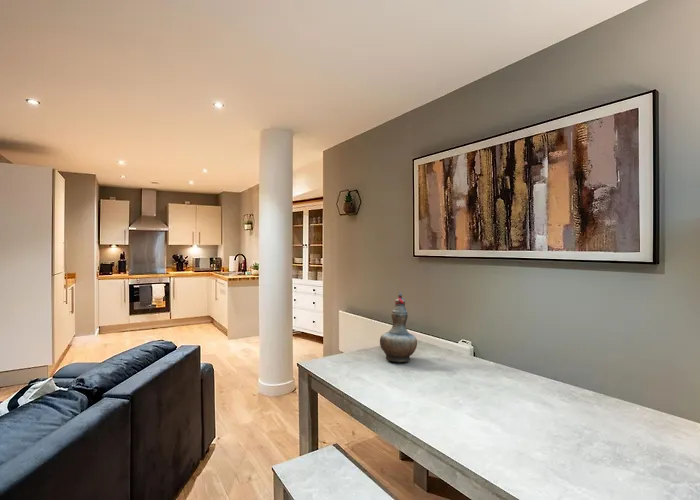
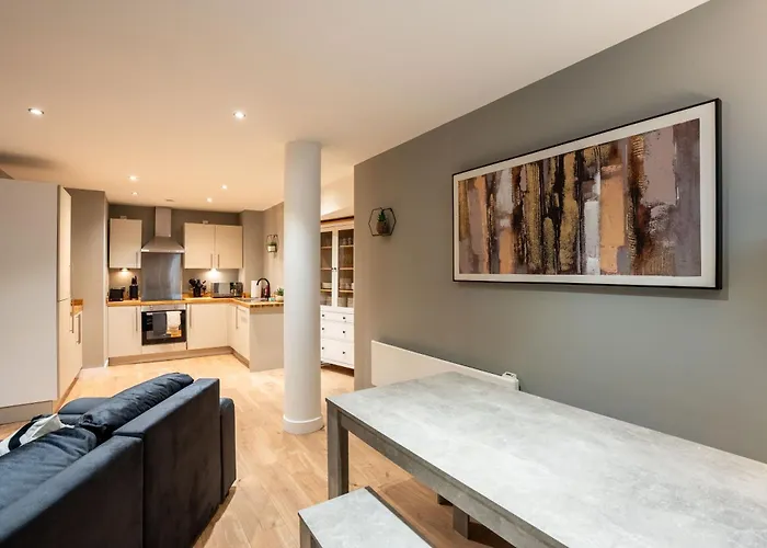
- decorative vase (398, 326)
